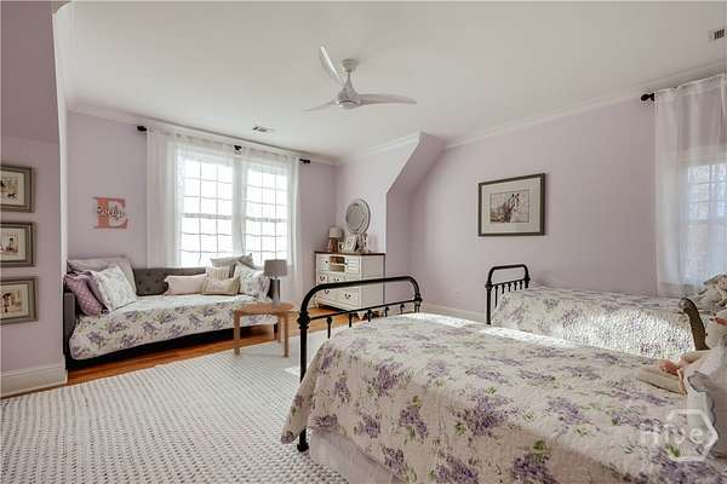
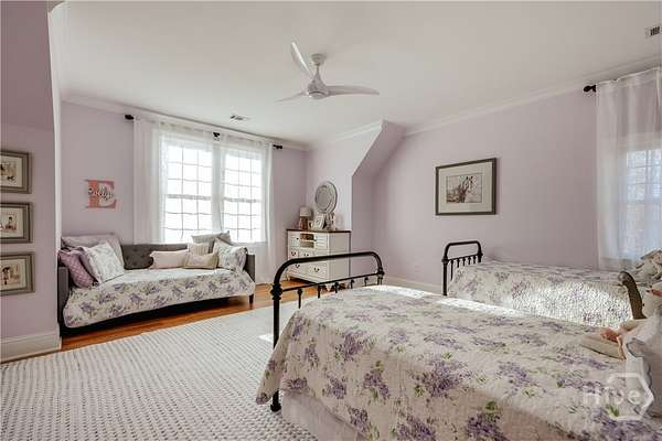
- side table (277, 328)
- table lamp (275, 282)
